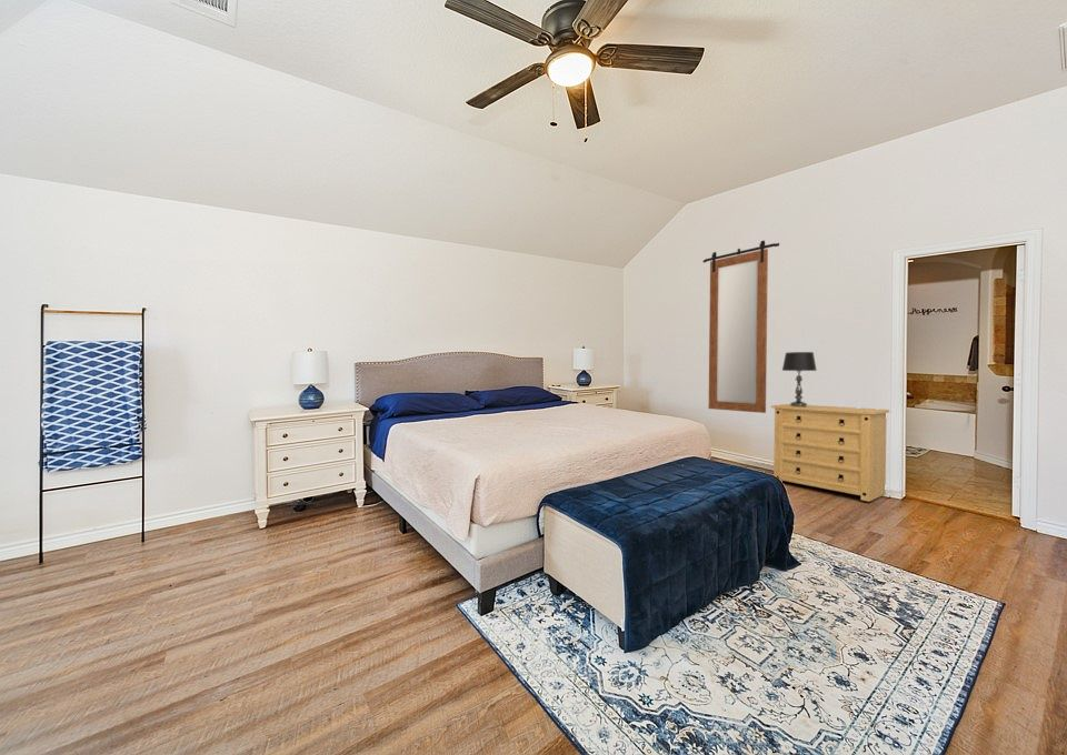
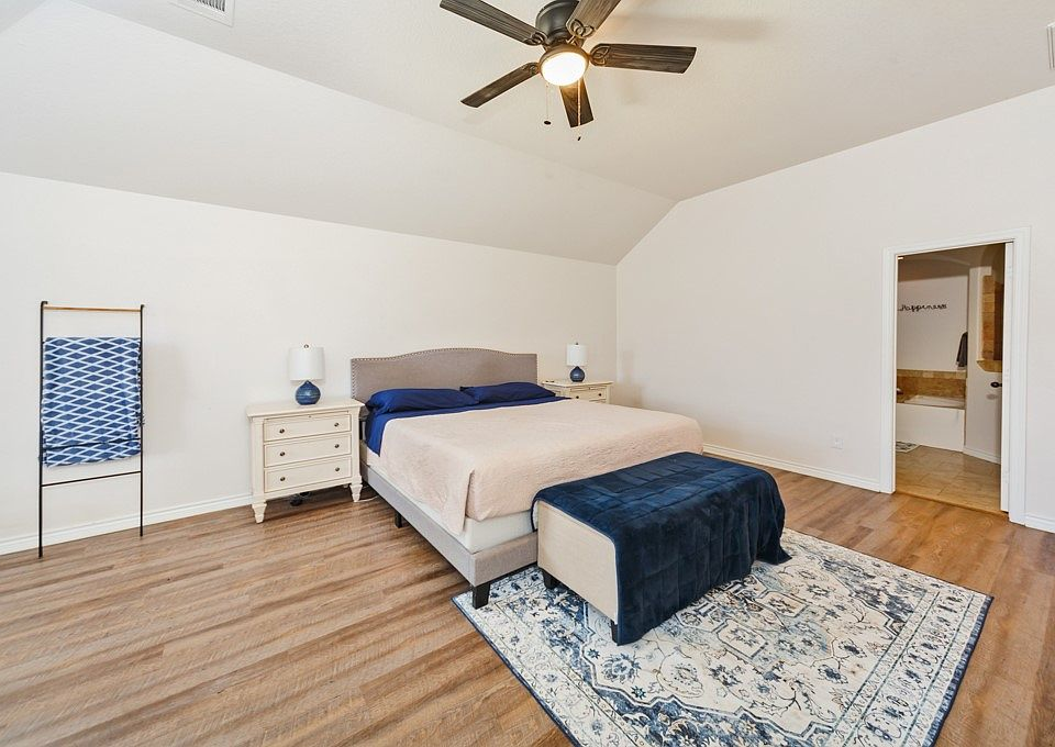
- dresser (827, 447)
- home mirror (736, 329)
- table lamp (798, 379)
